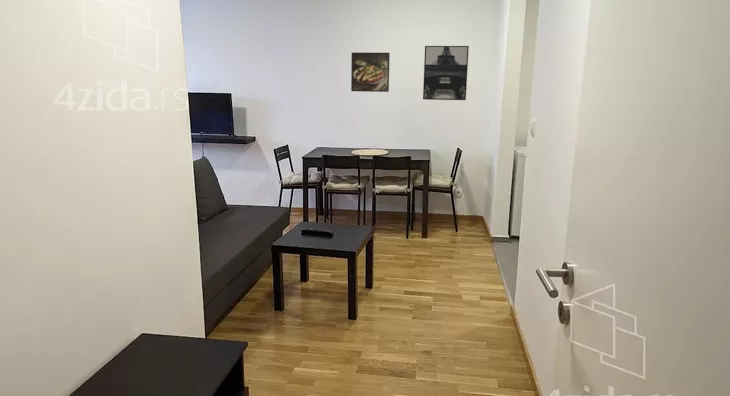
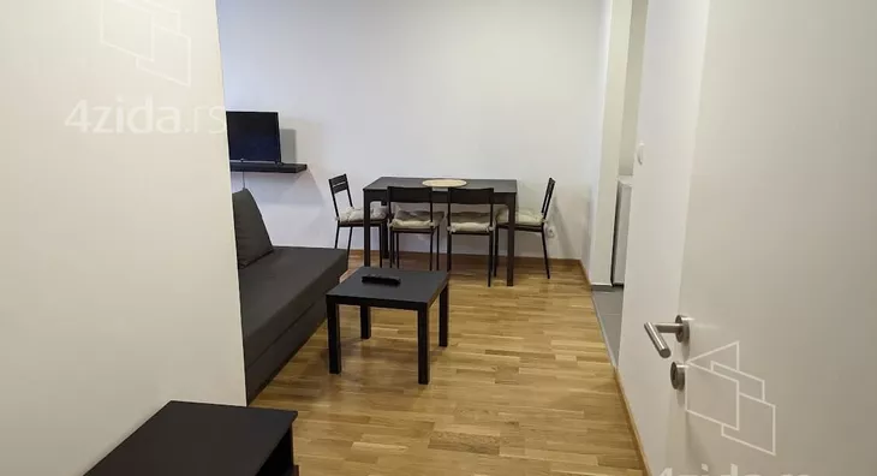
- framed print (370, 72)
- wall art (445, 73)
